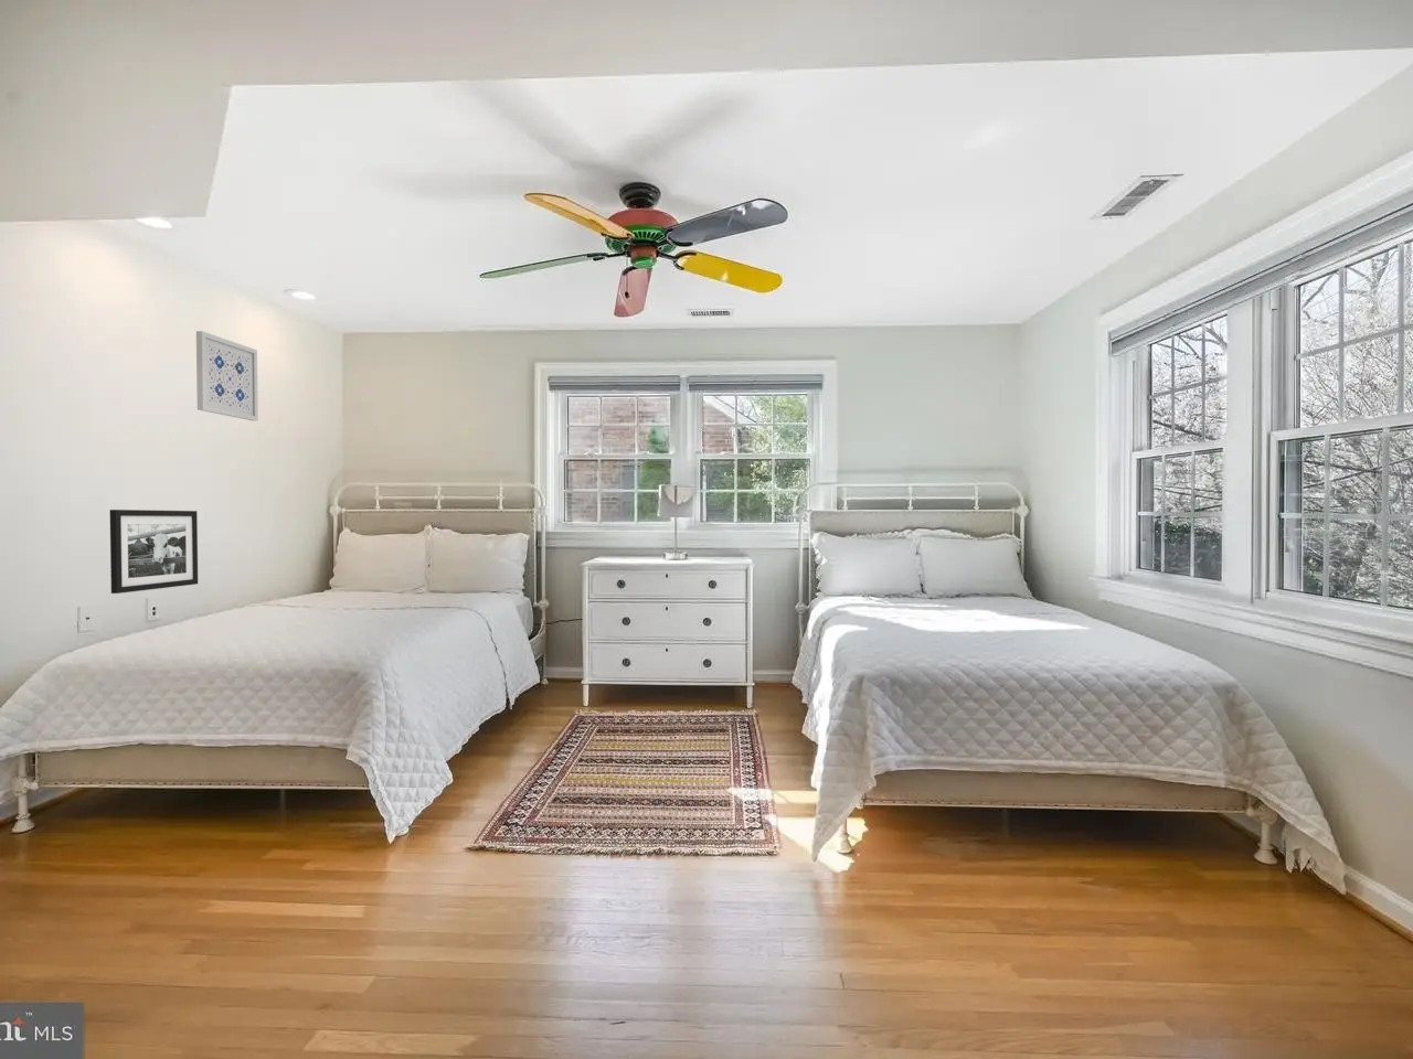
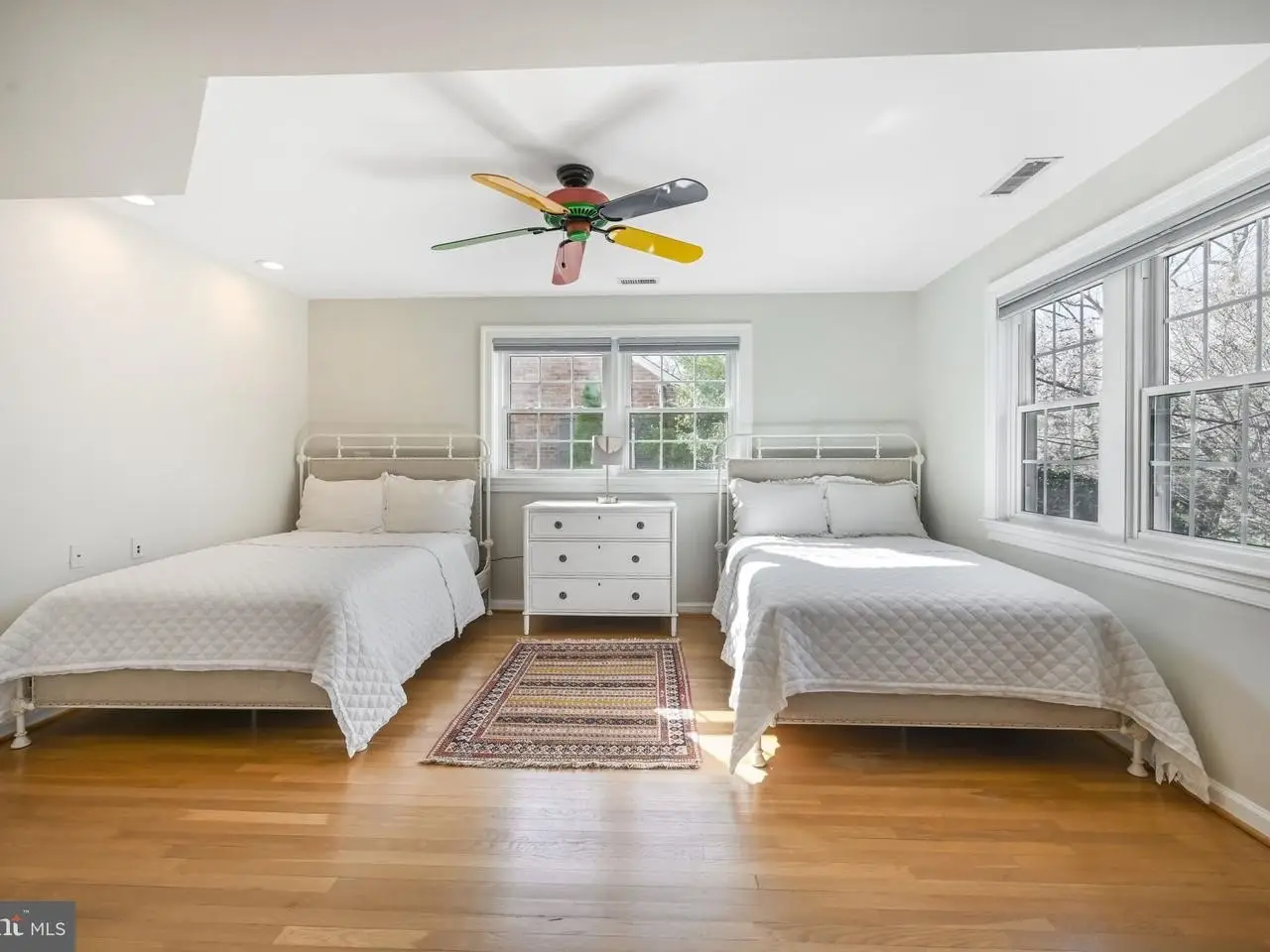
- picture frame (157, 550)
- wall art (228, 378)
